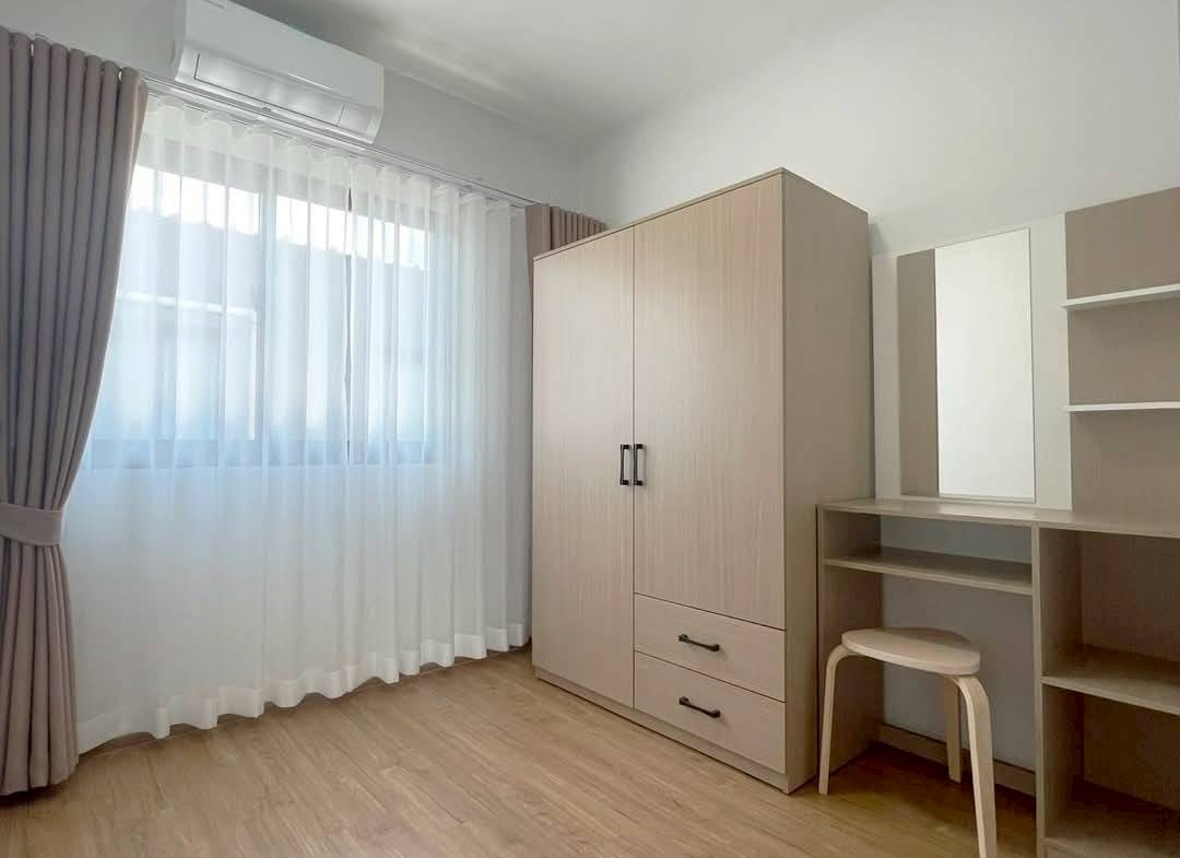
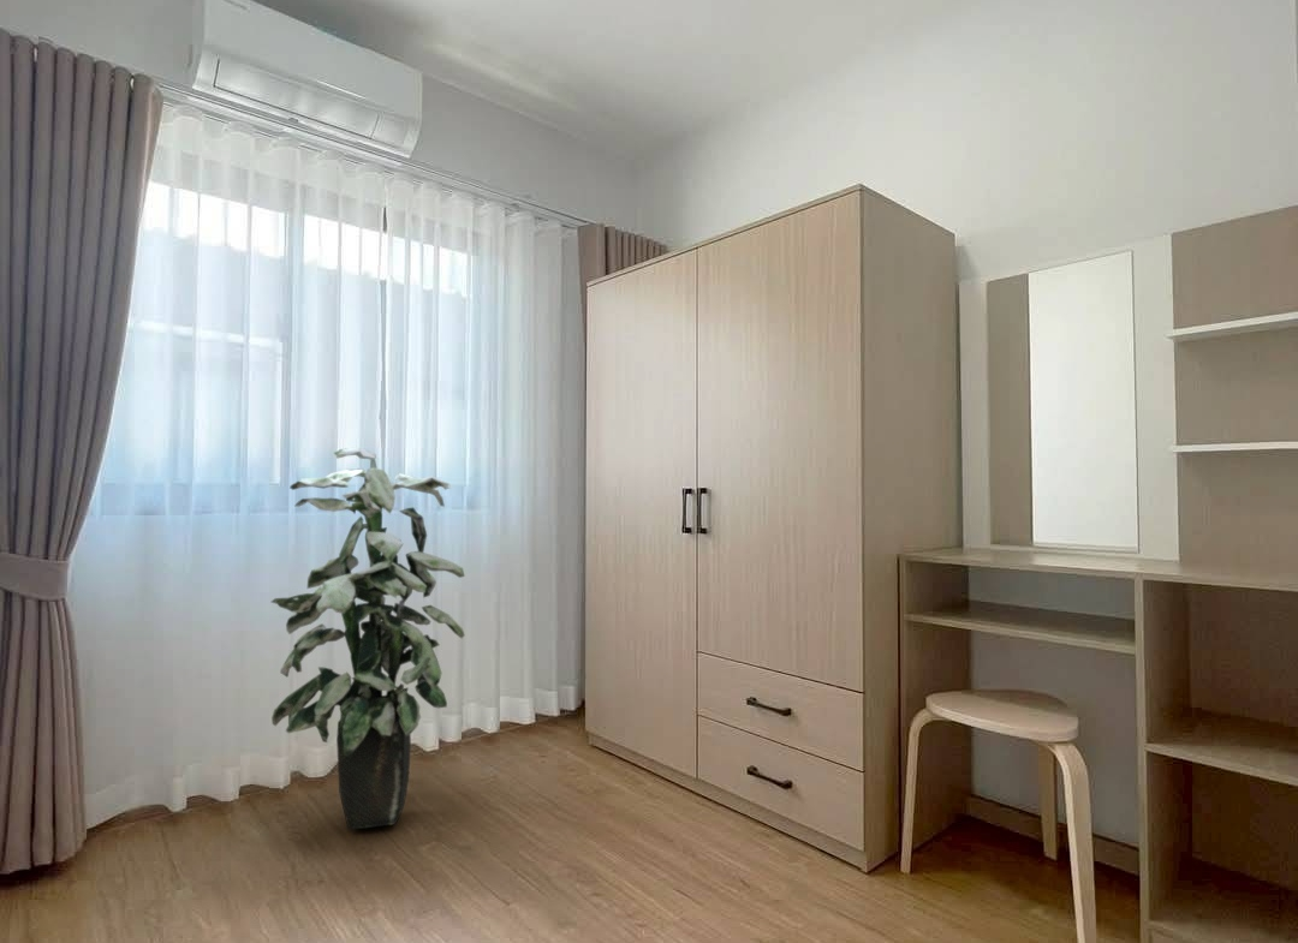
+ indoor plant (365, 631)
